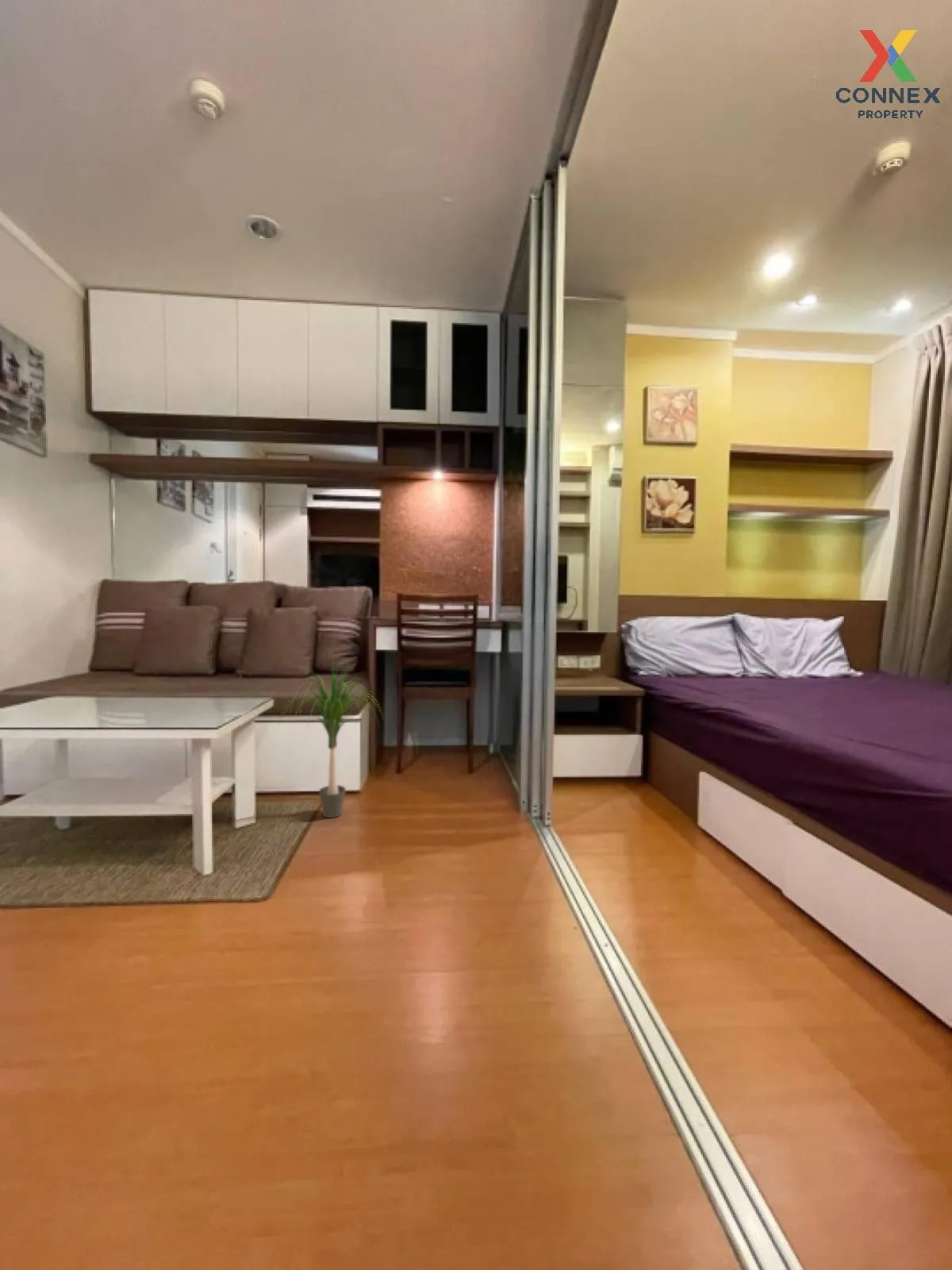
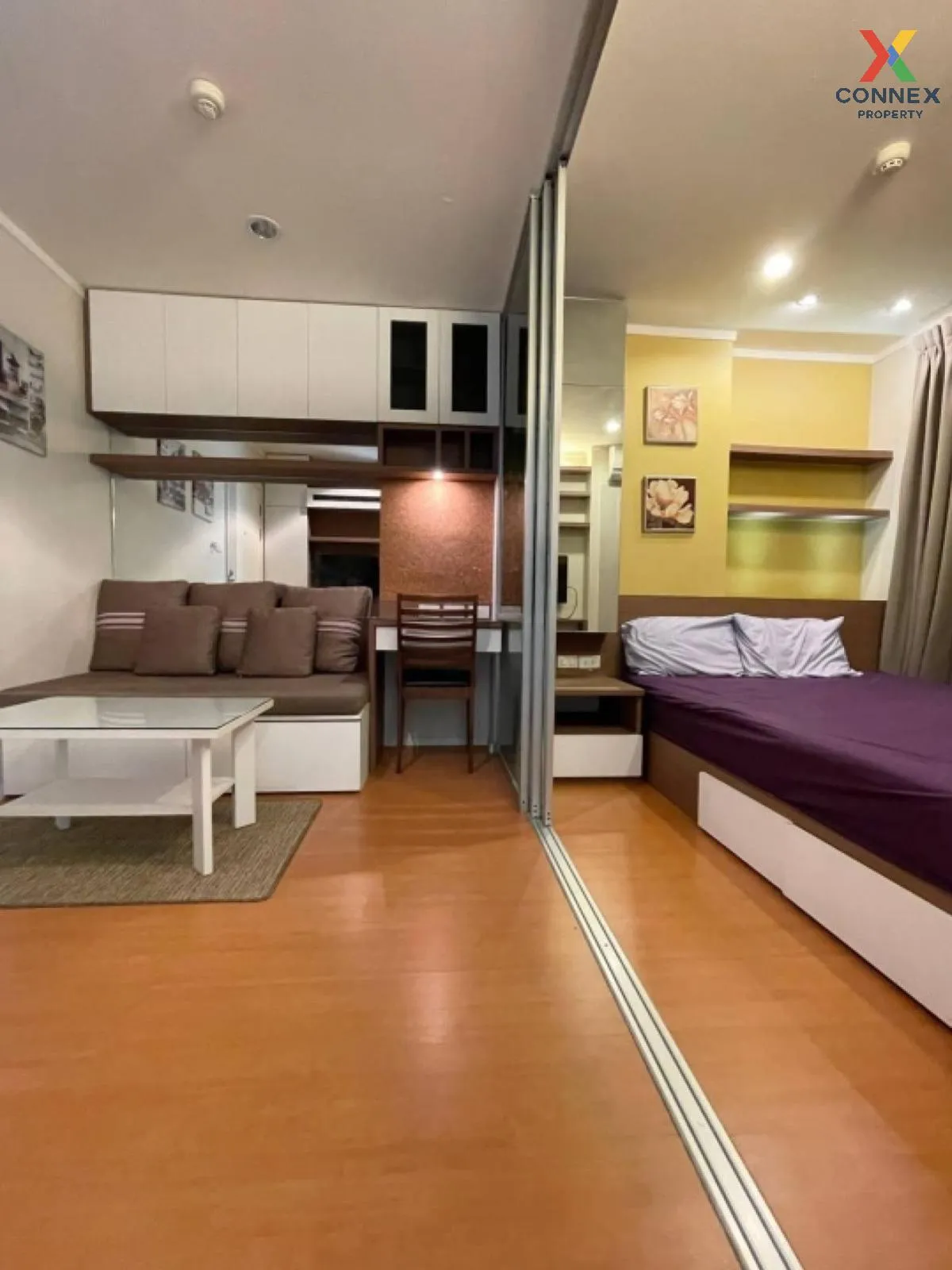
- potted plant (332, 733)
